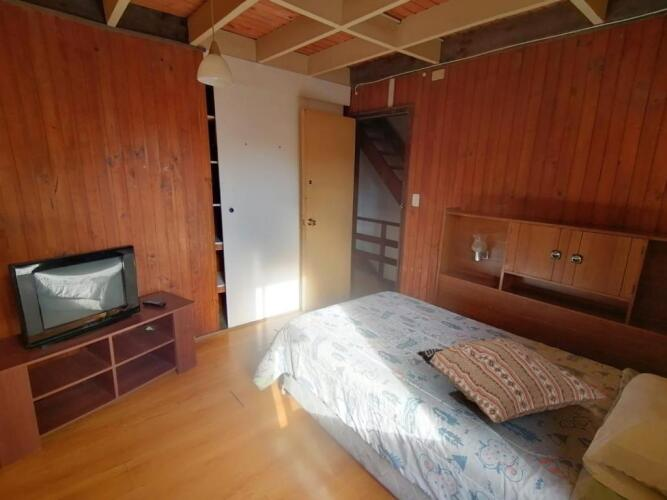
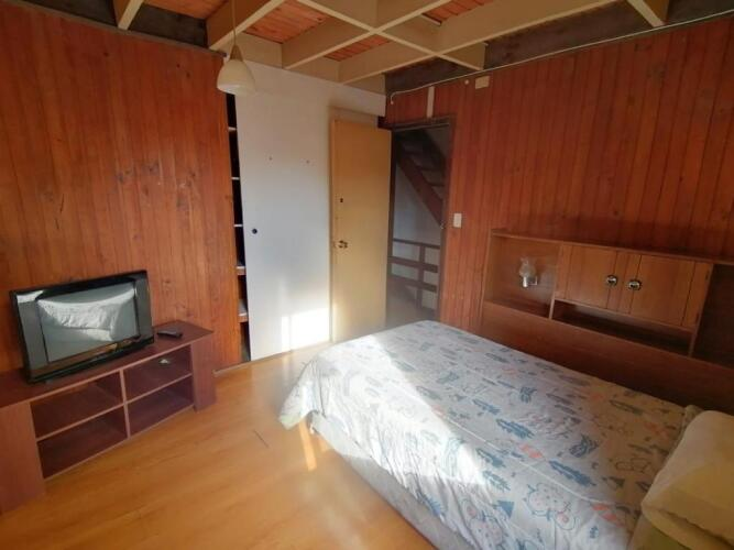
- cushion (500, 372)
